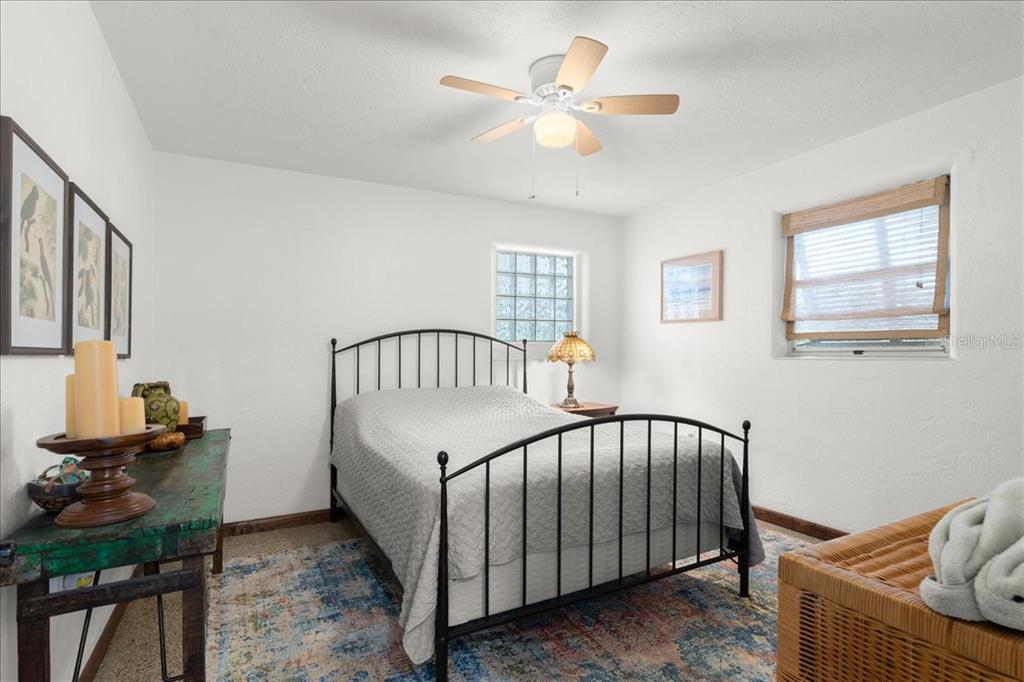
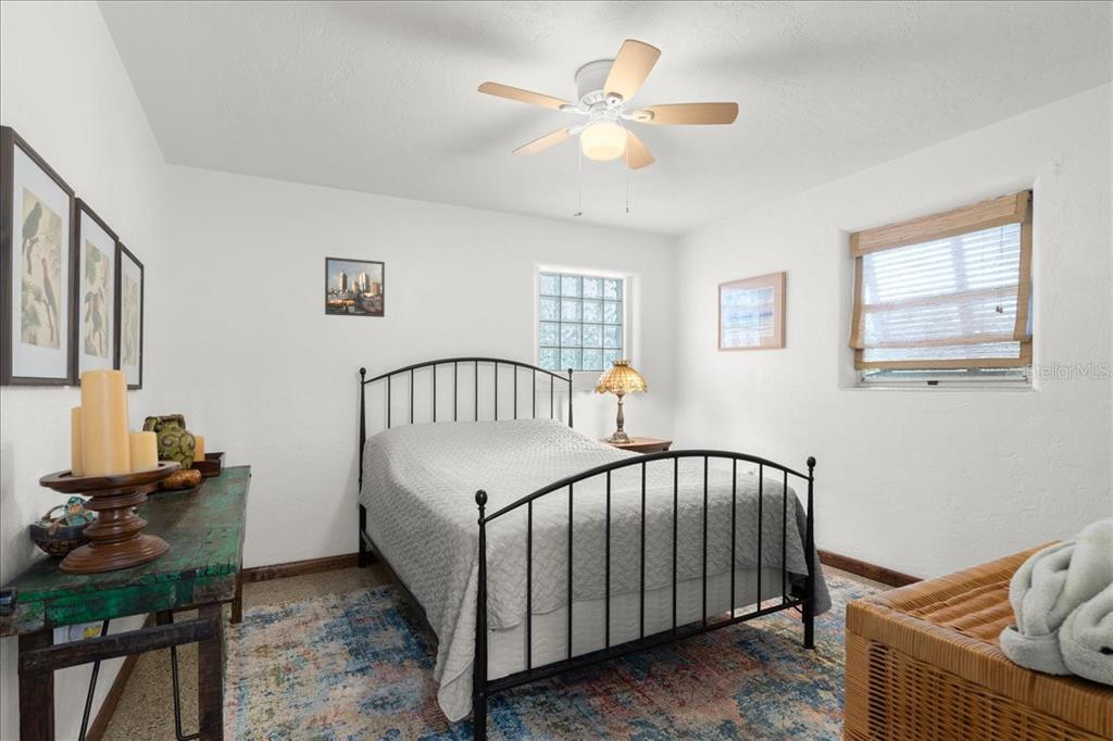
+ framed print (354, 287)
